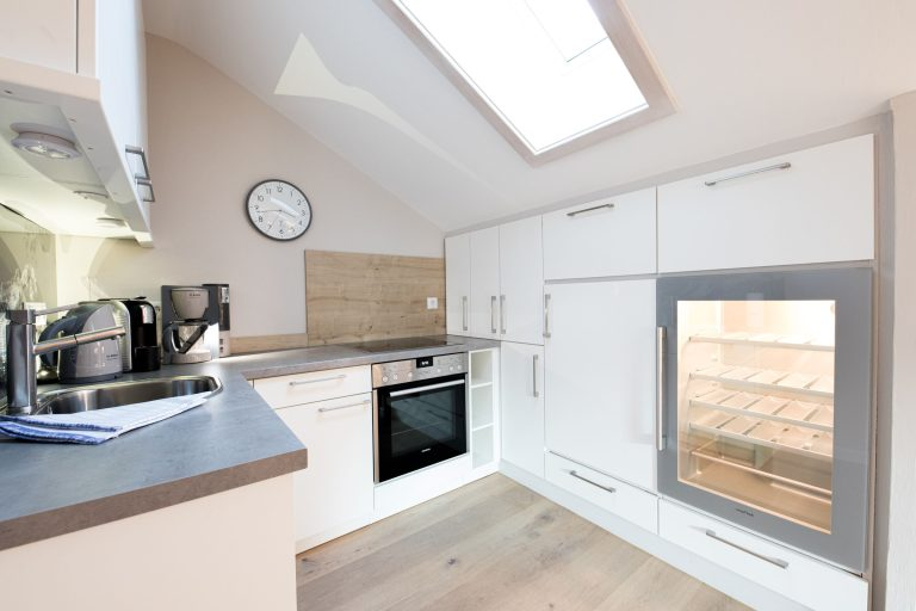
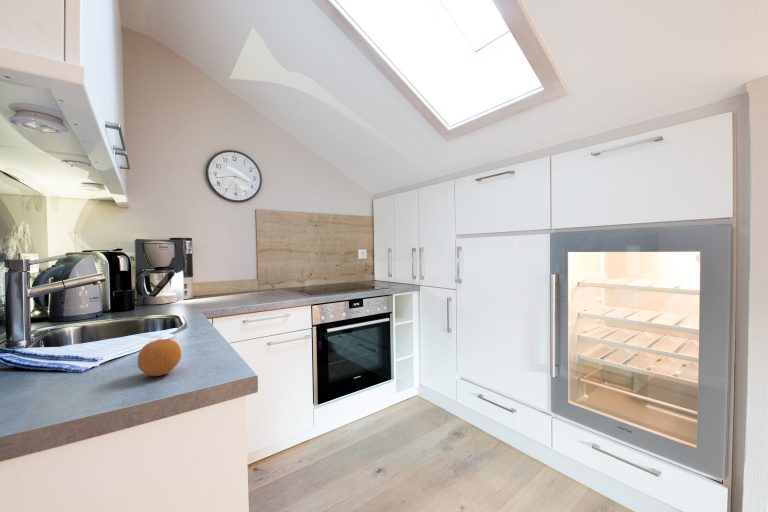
+ fruit (160, 357)
